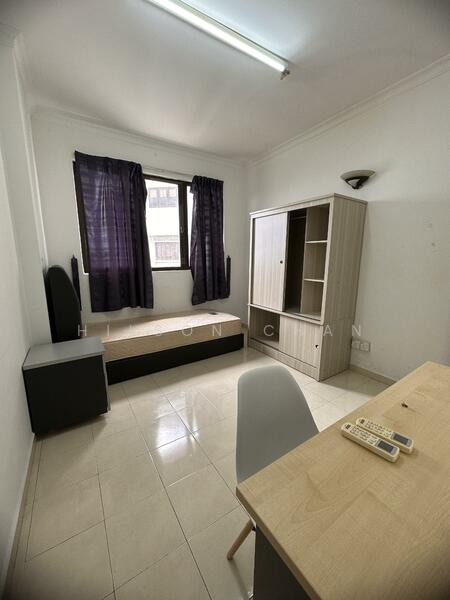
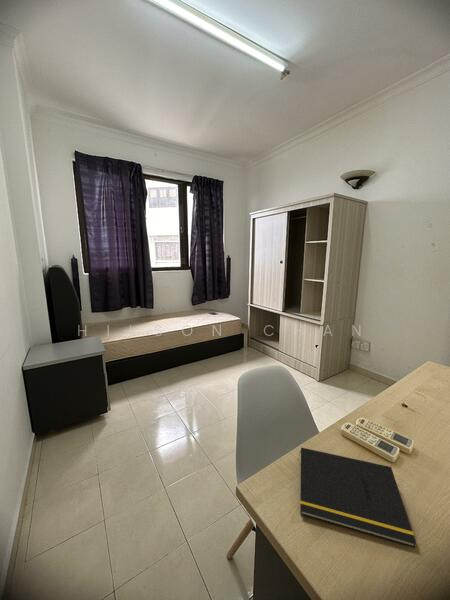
+ notepad (348, 489)
